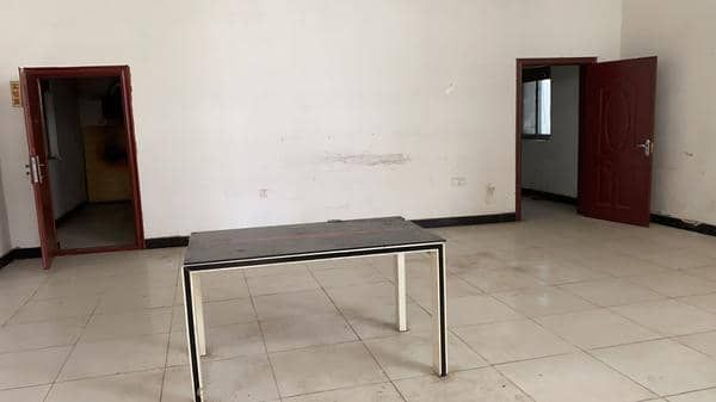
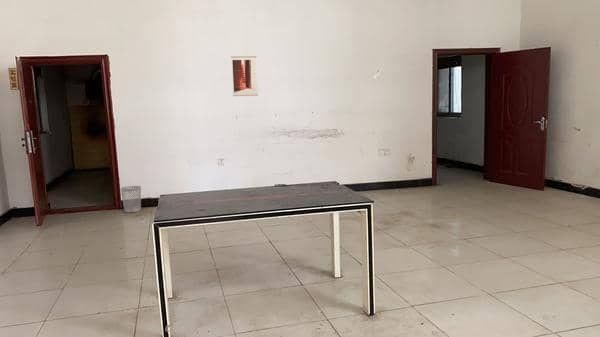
+ wastebasket (131, 199)
+ wall art (244, 76)
